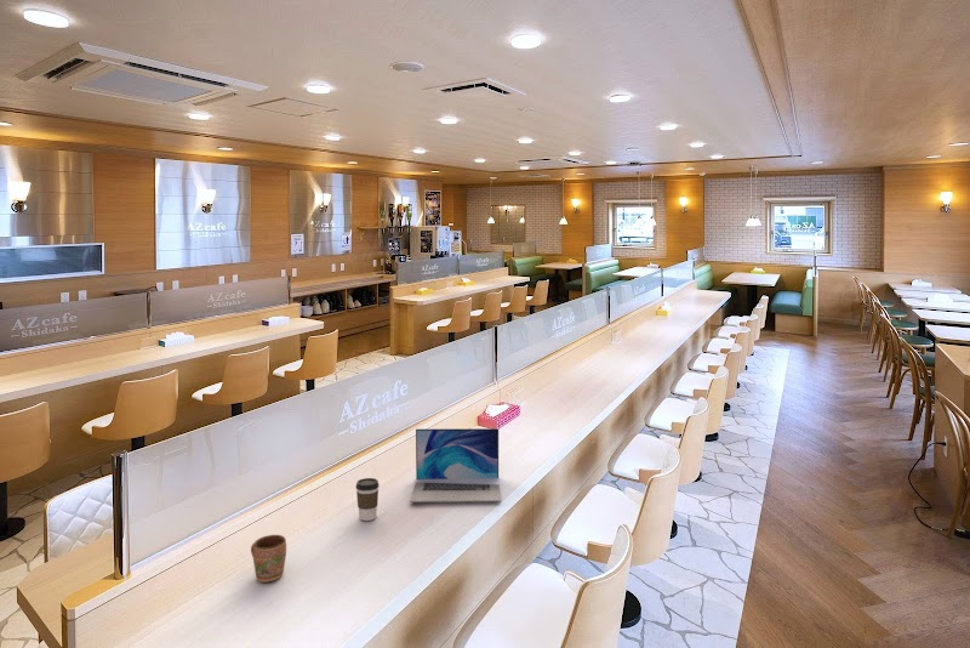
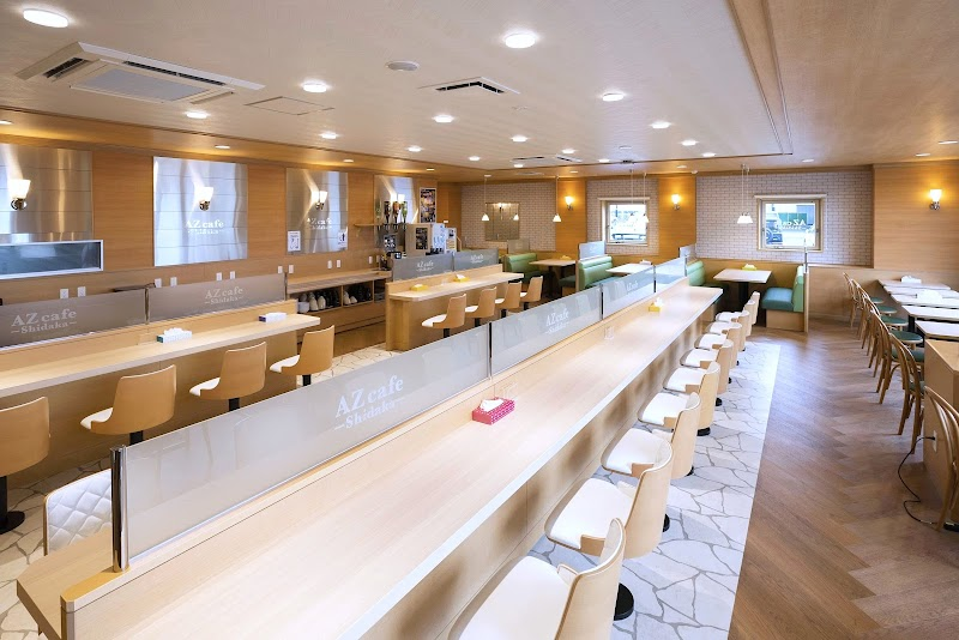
- laptop (456, 462)
- coffee cup (367, 499)
- mug (269, 557)
